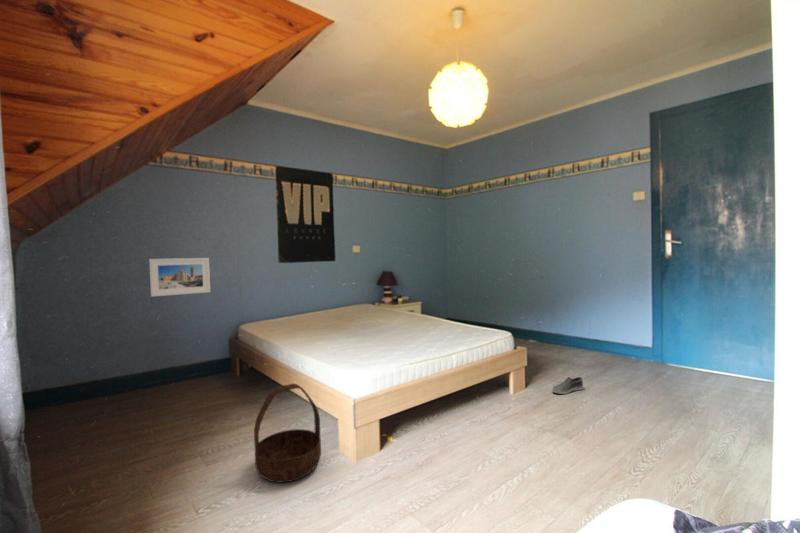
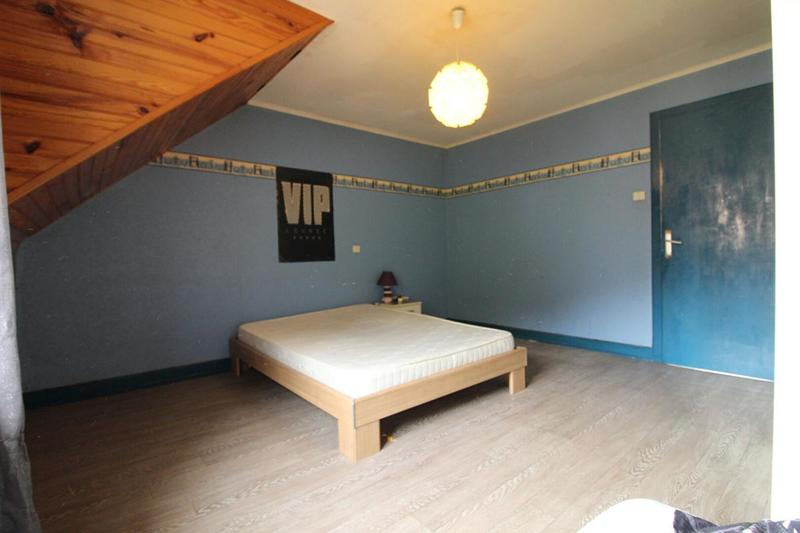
- basket (288, 430)
- shoe (567, 383)
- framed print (181, 276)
